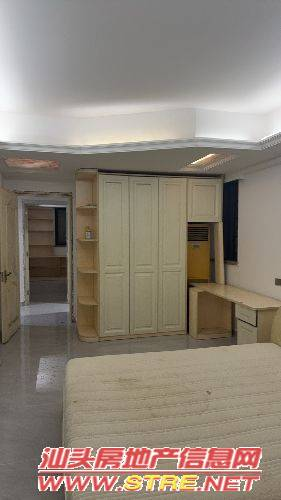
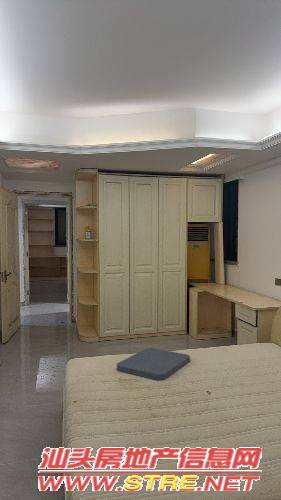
+ cushion (154, 362)
